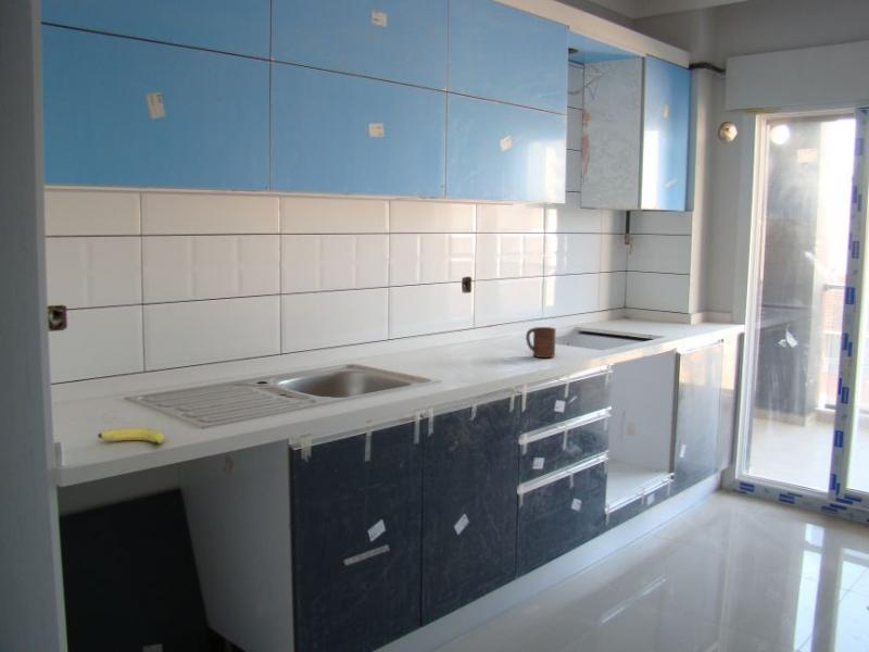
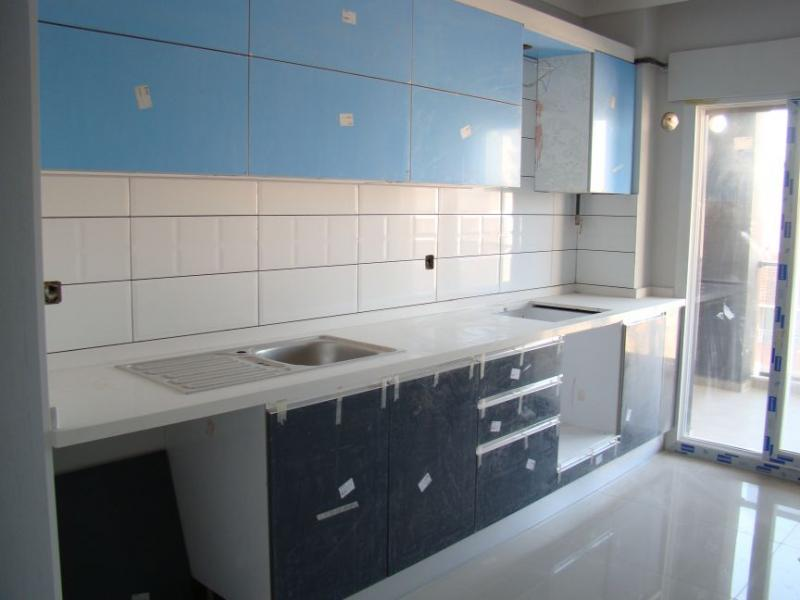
- cup (540, 341)
- fruit (136, 438)
